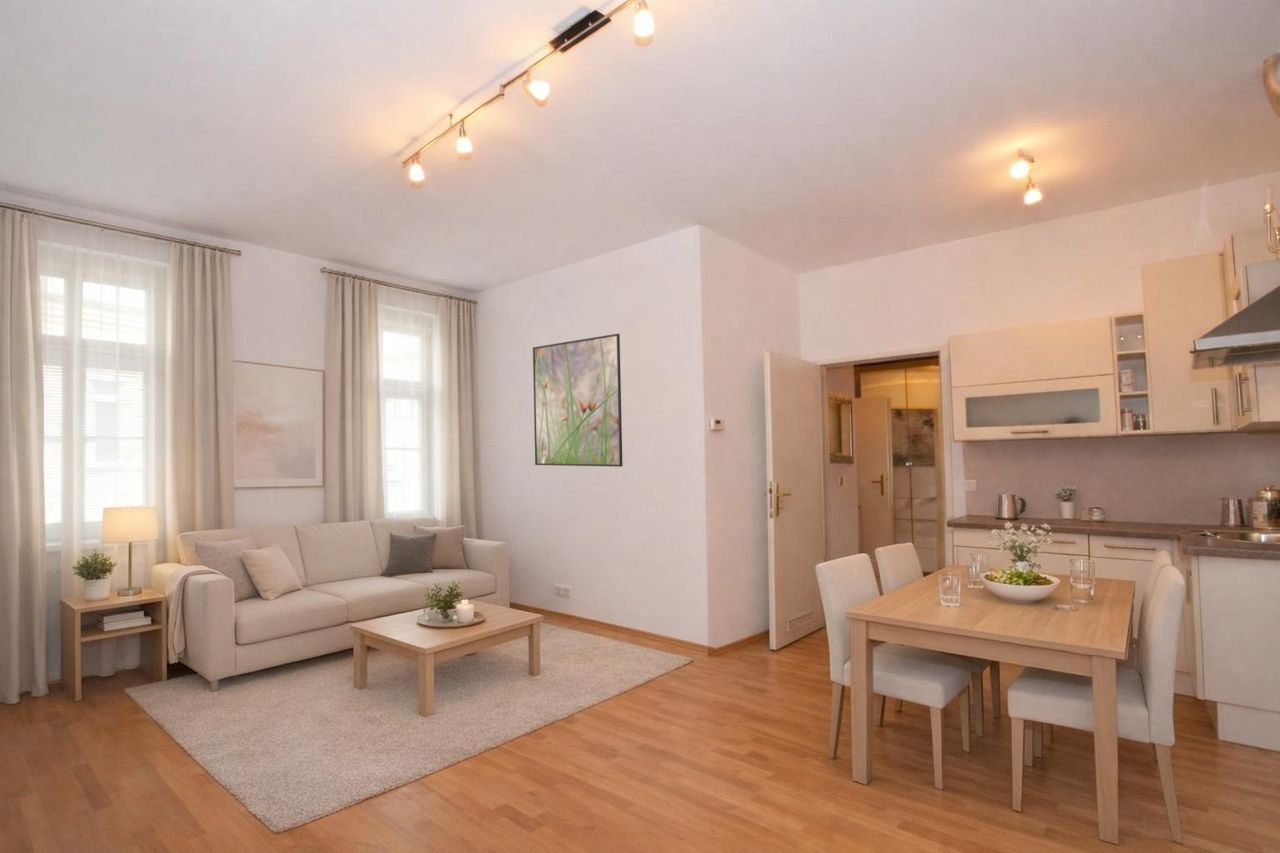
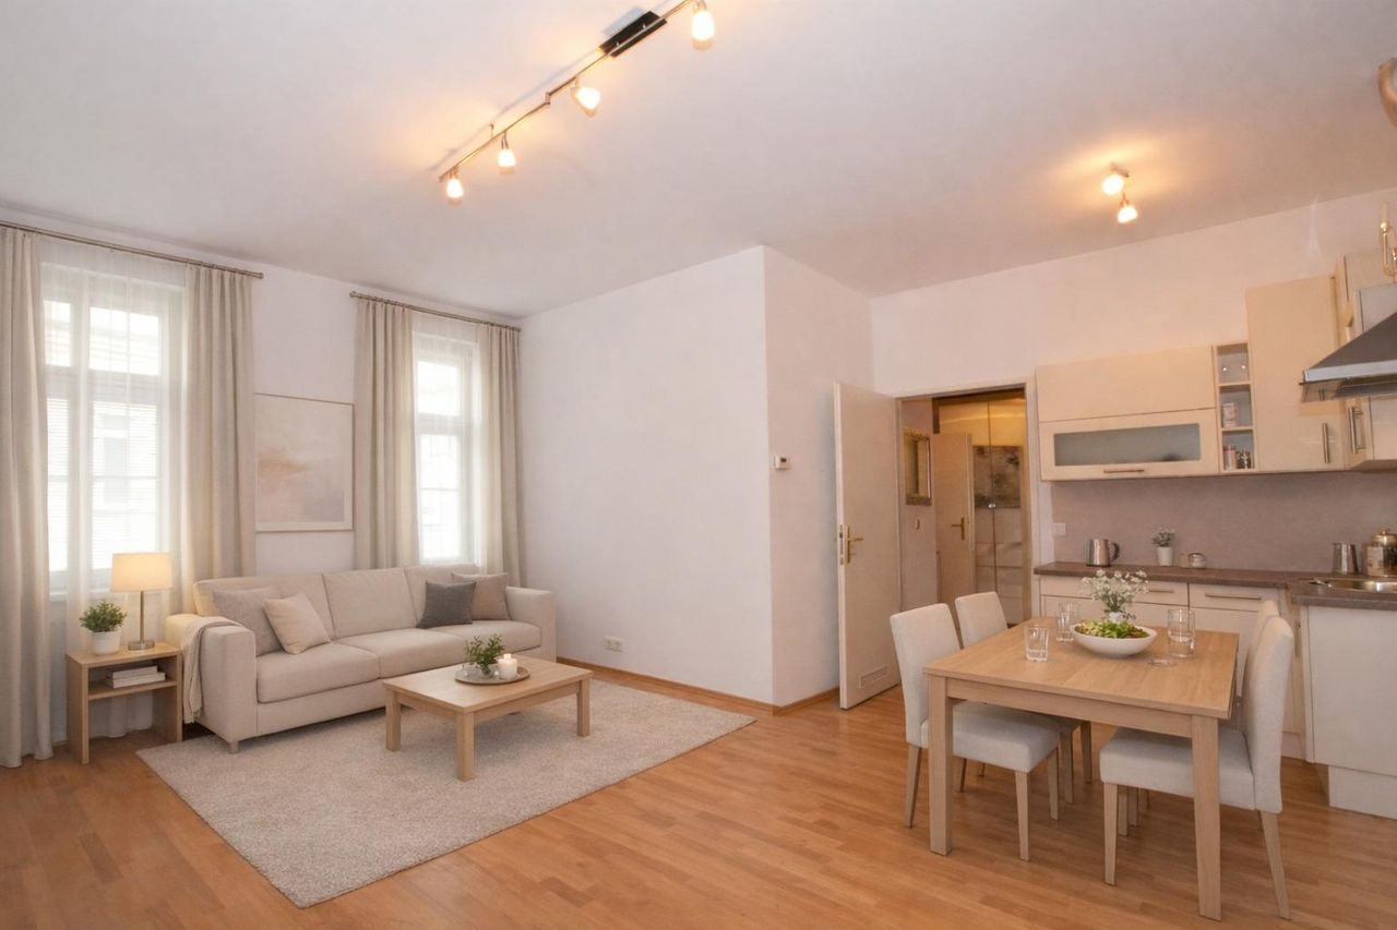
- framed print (574, 403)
